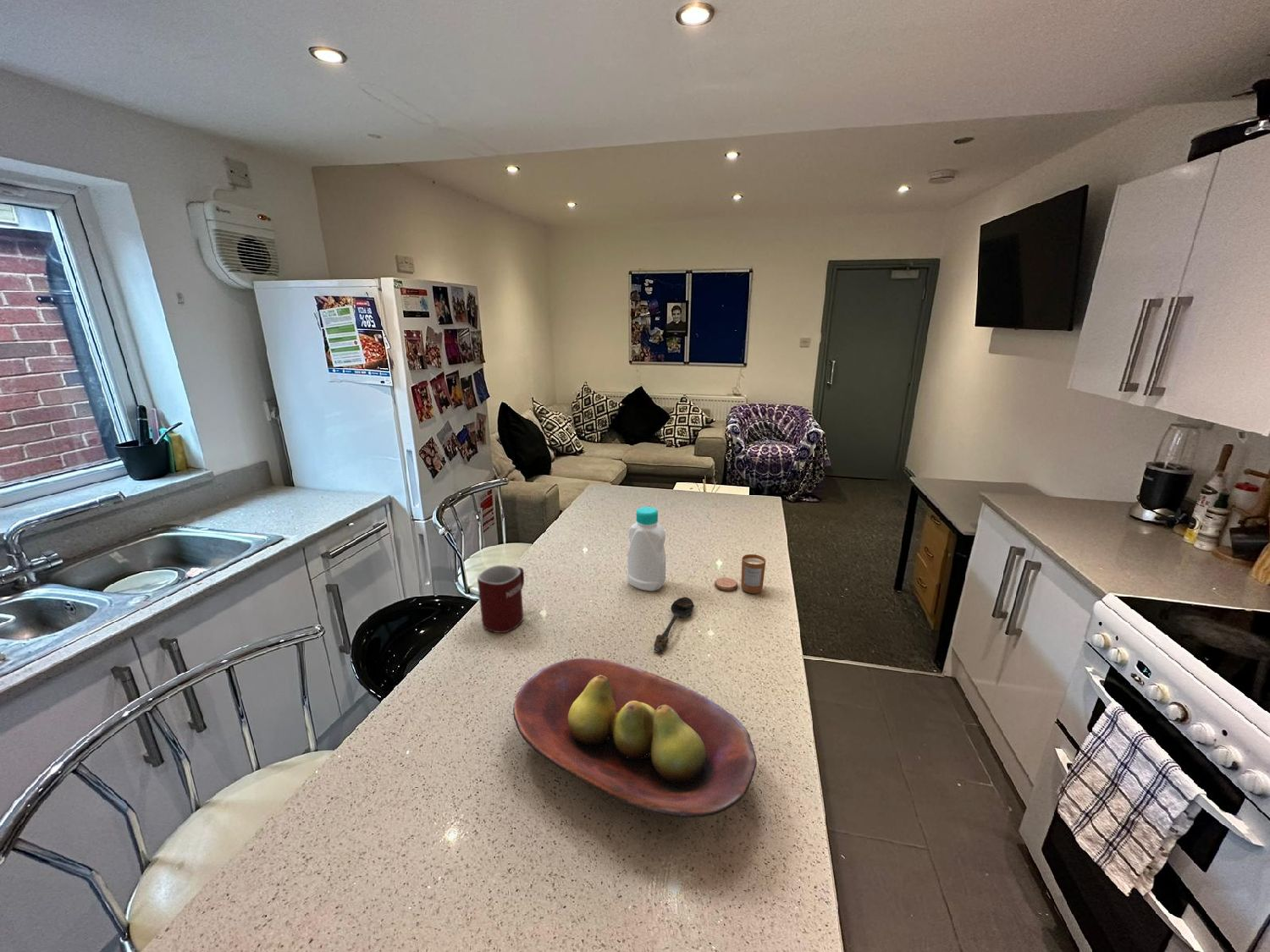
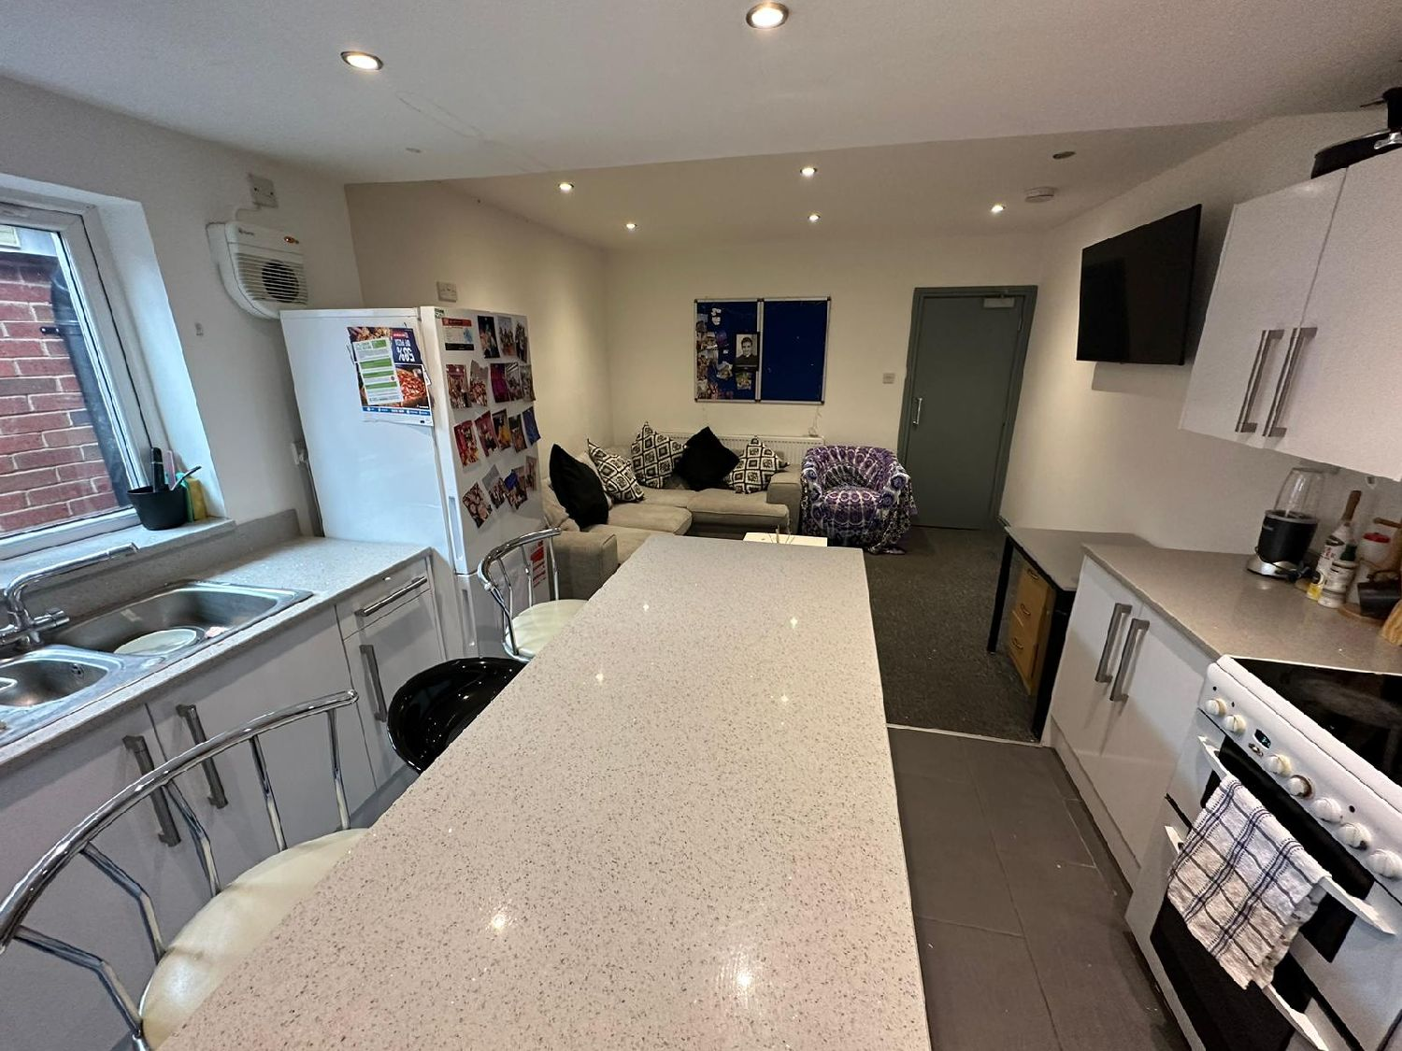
- fruit bowl (627, 724)
- candle (742, 572)
- spoon (672, 621)
- bottle (646, 548)
- mug (506, 594)
